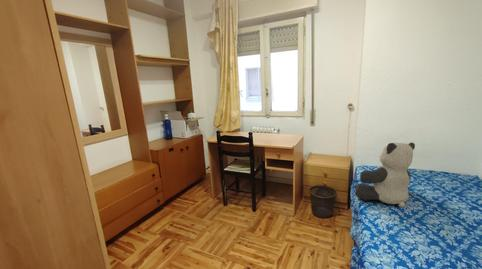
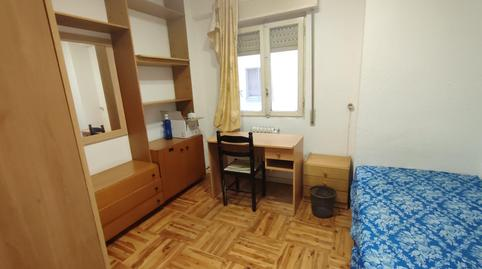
- teddy bear (388, 170)
